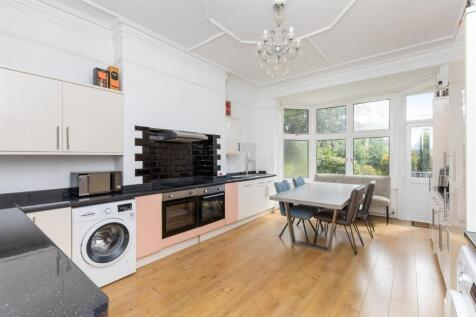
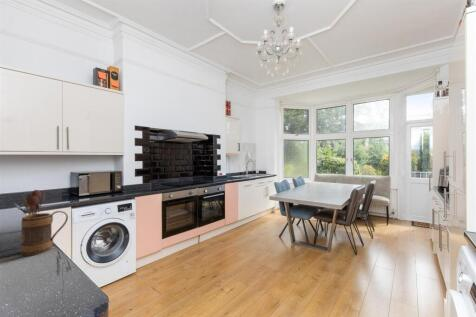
+ utensil holder (34, 209)
+ mug (45, 231)
